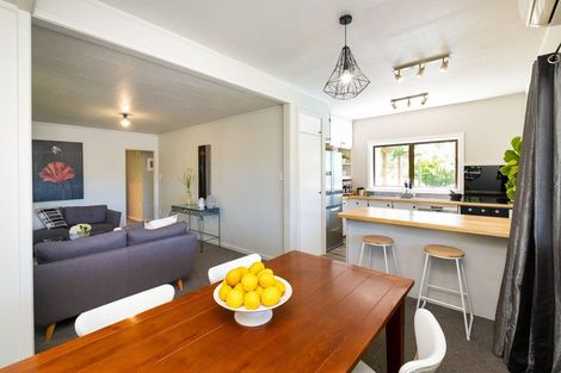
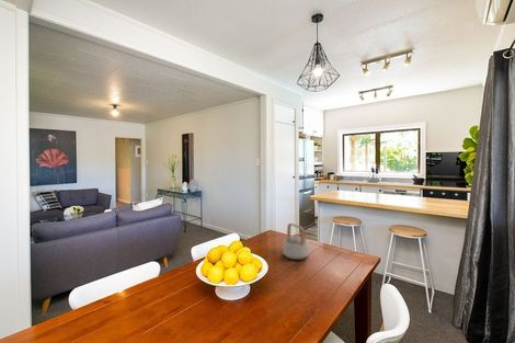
+ teapot (294, 239)
